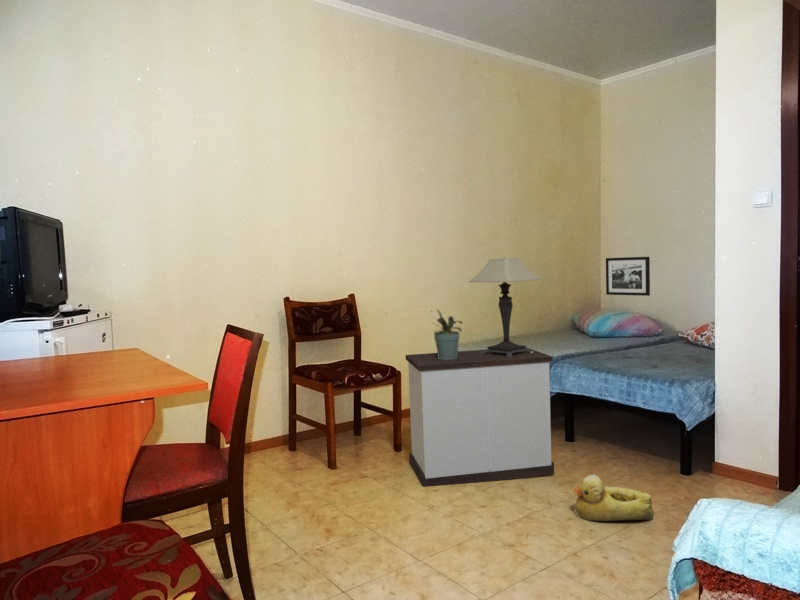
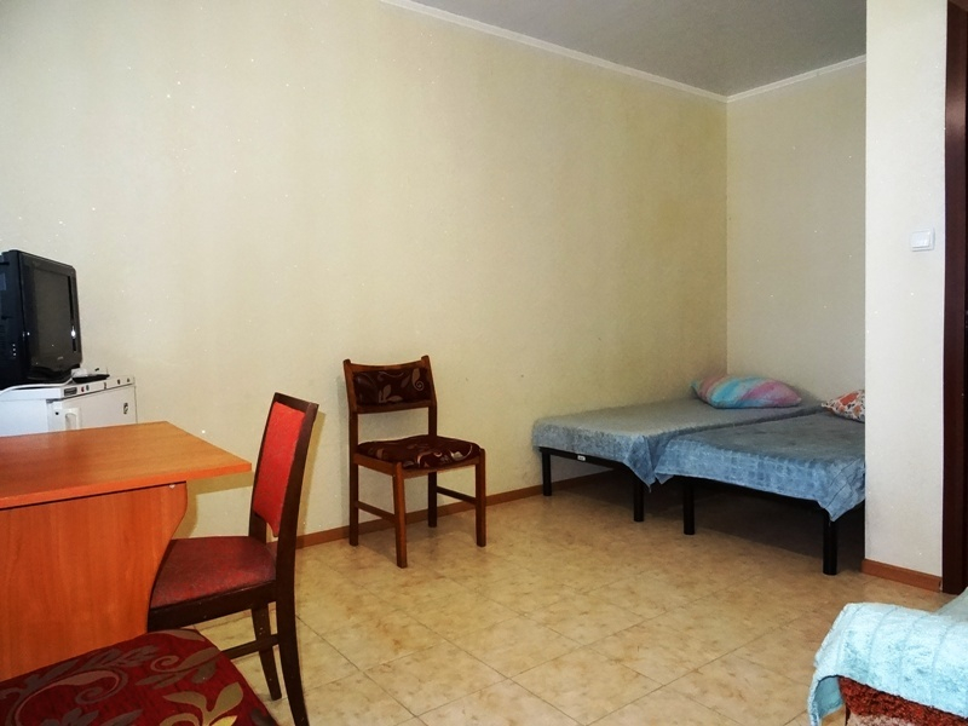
- potted plant (444, 332)
- picture frame (627, 276)
- table lamp (505, 305)
- rubber duck (611, 494)
- nightstand (477, 412)
